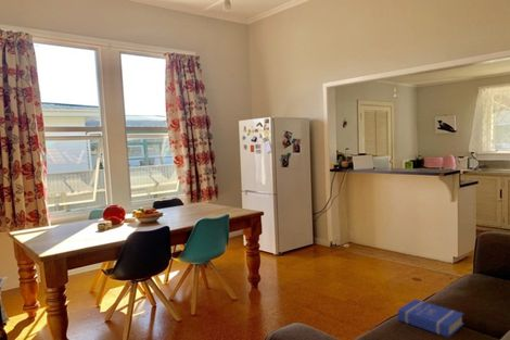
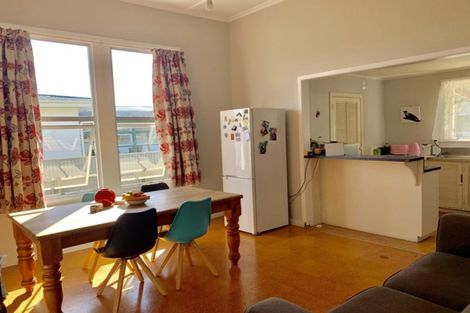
- book (430, 316)
